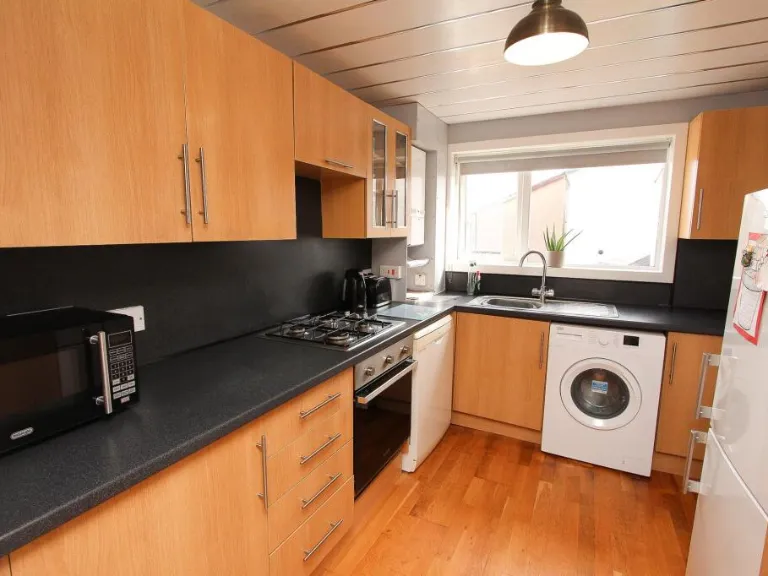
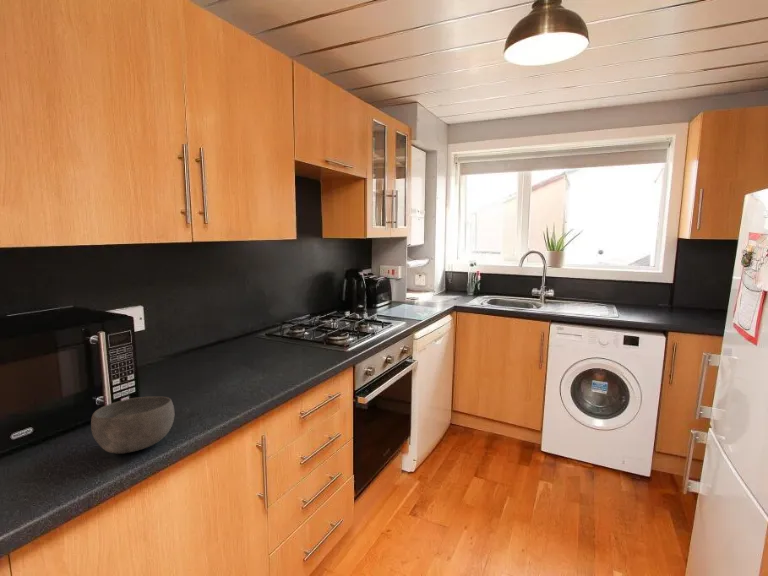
+ bowl (134, 424)
